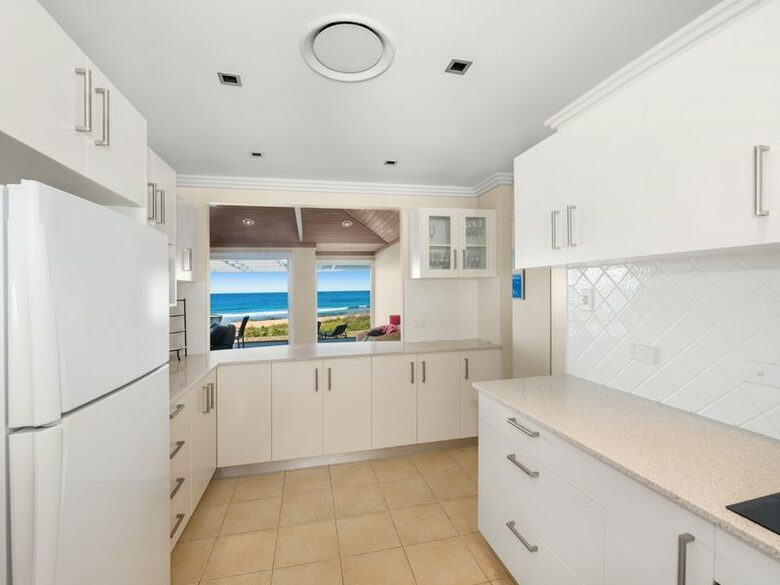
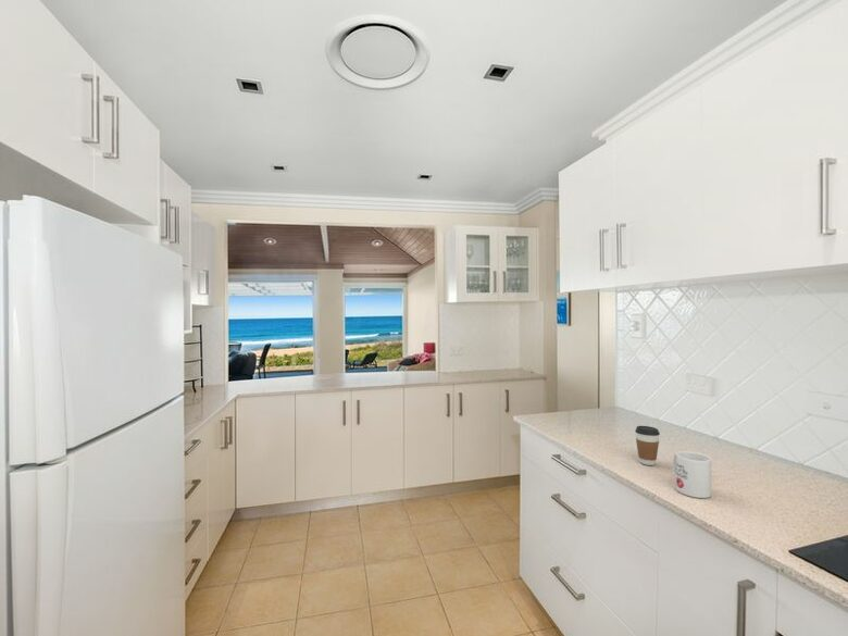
+ mug (688, 471)
+ coffee cup (647, 445)
